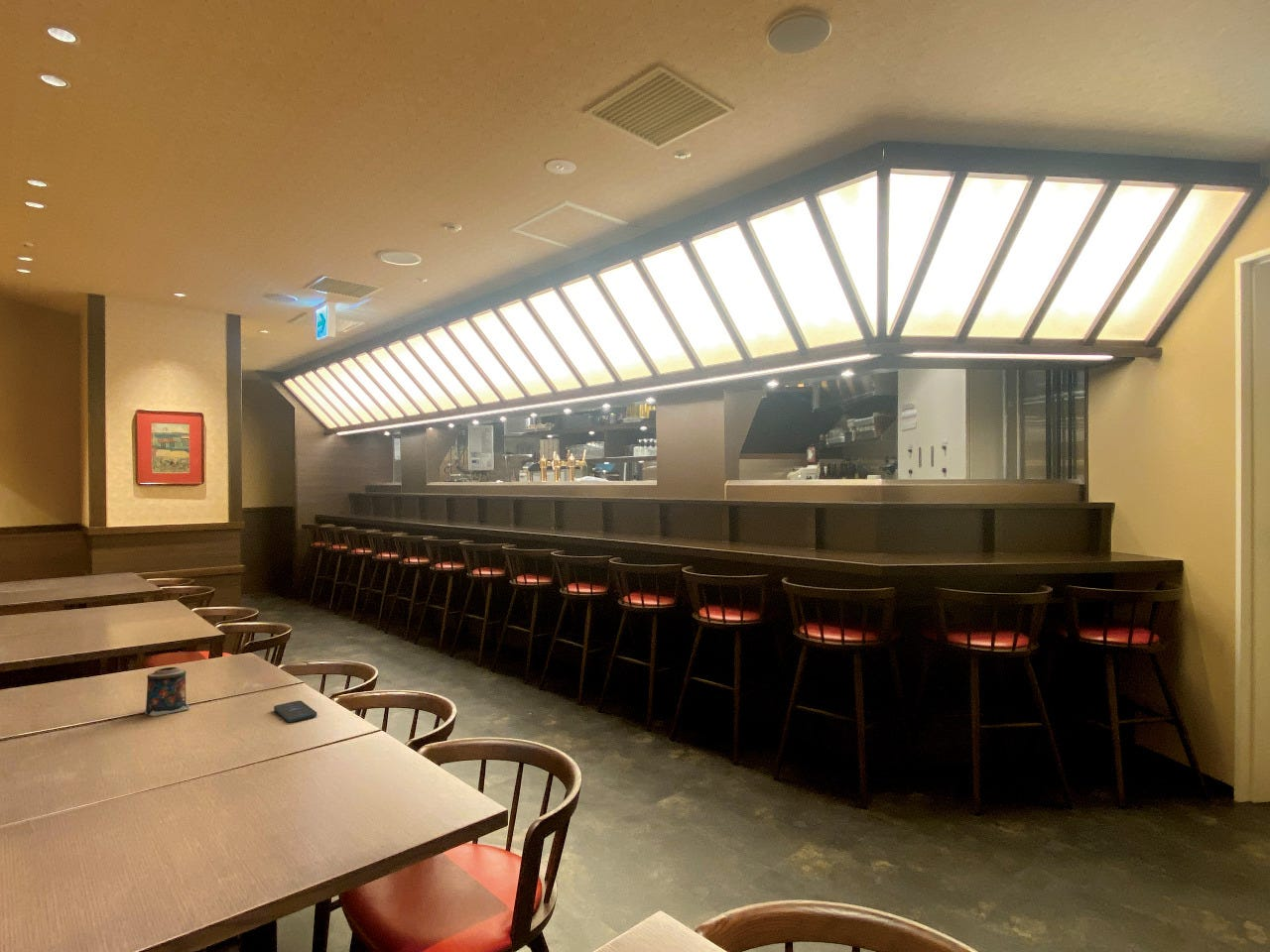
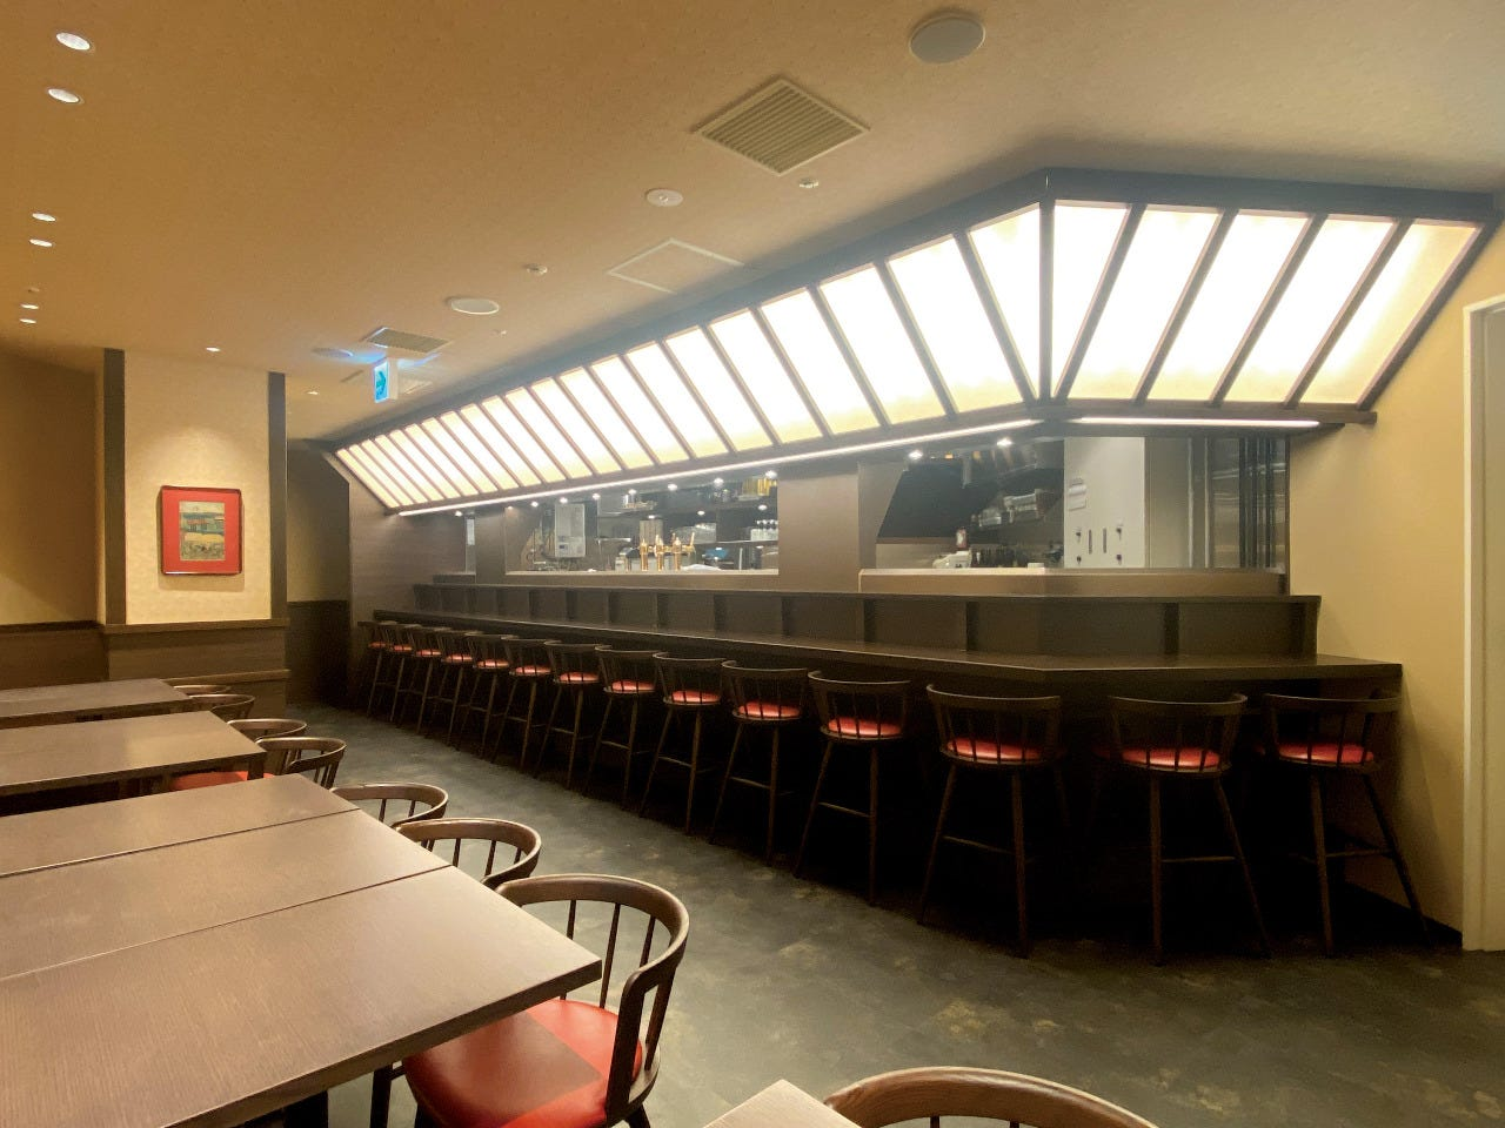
- candle (170, 688)
- smartphone (295, 711)
